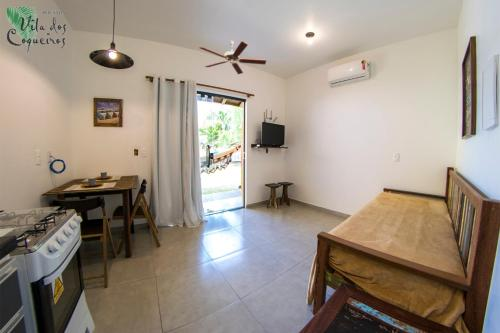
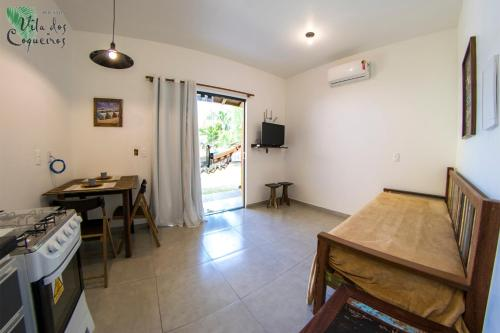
- ceiling fan (234, 52)
